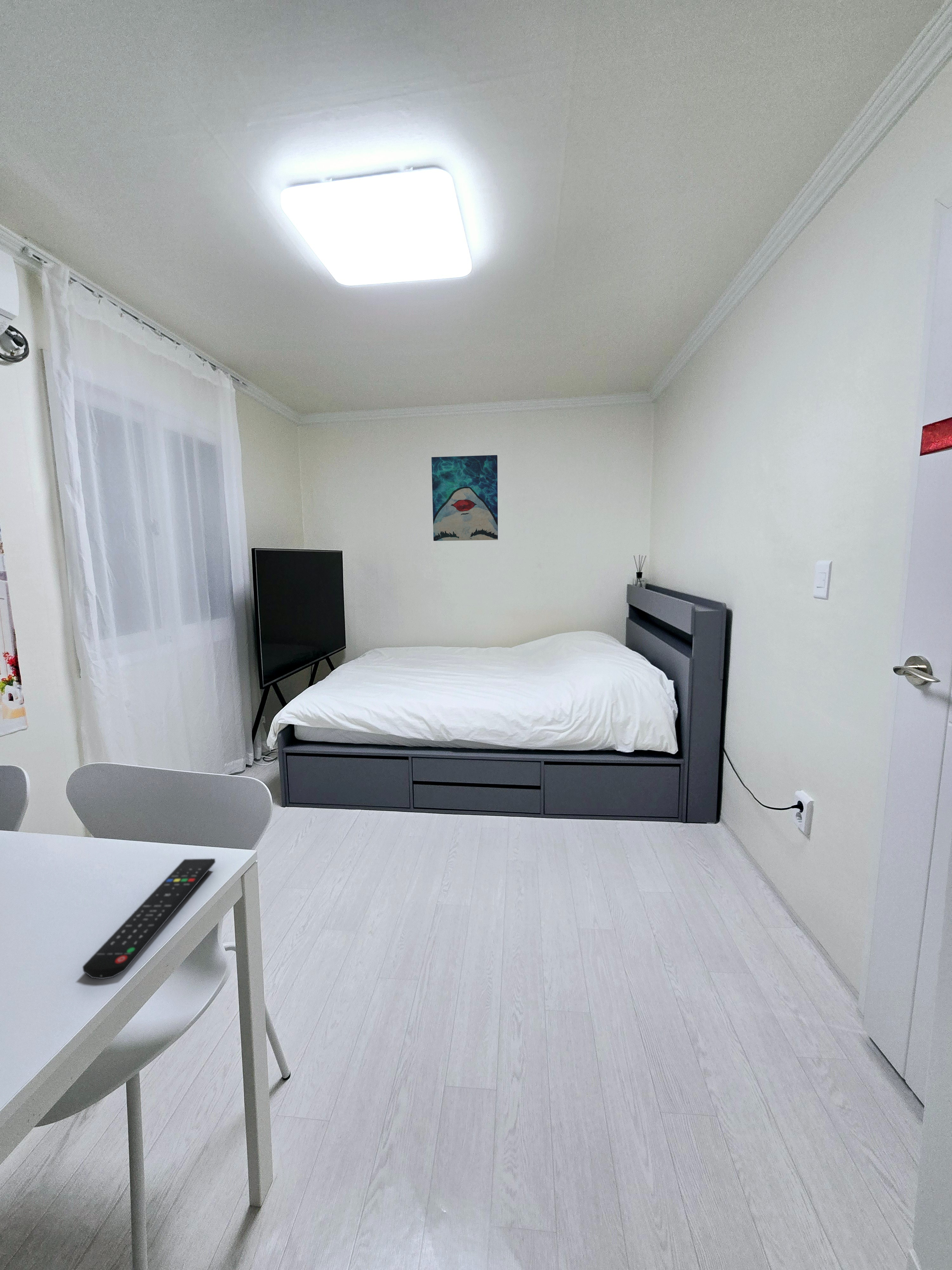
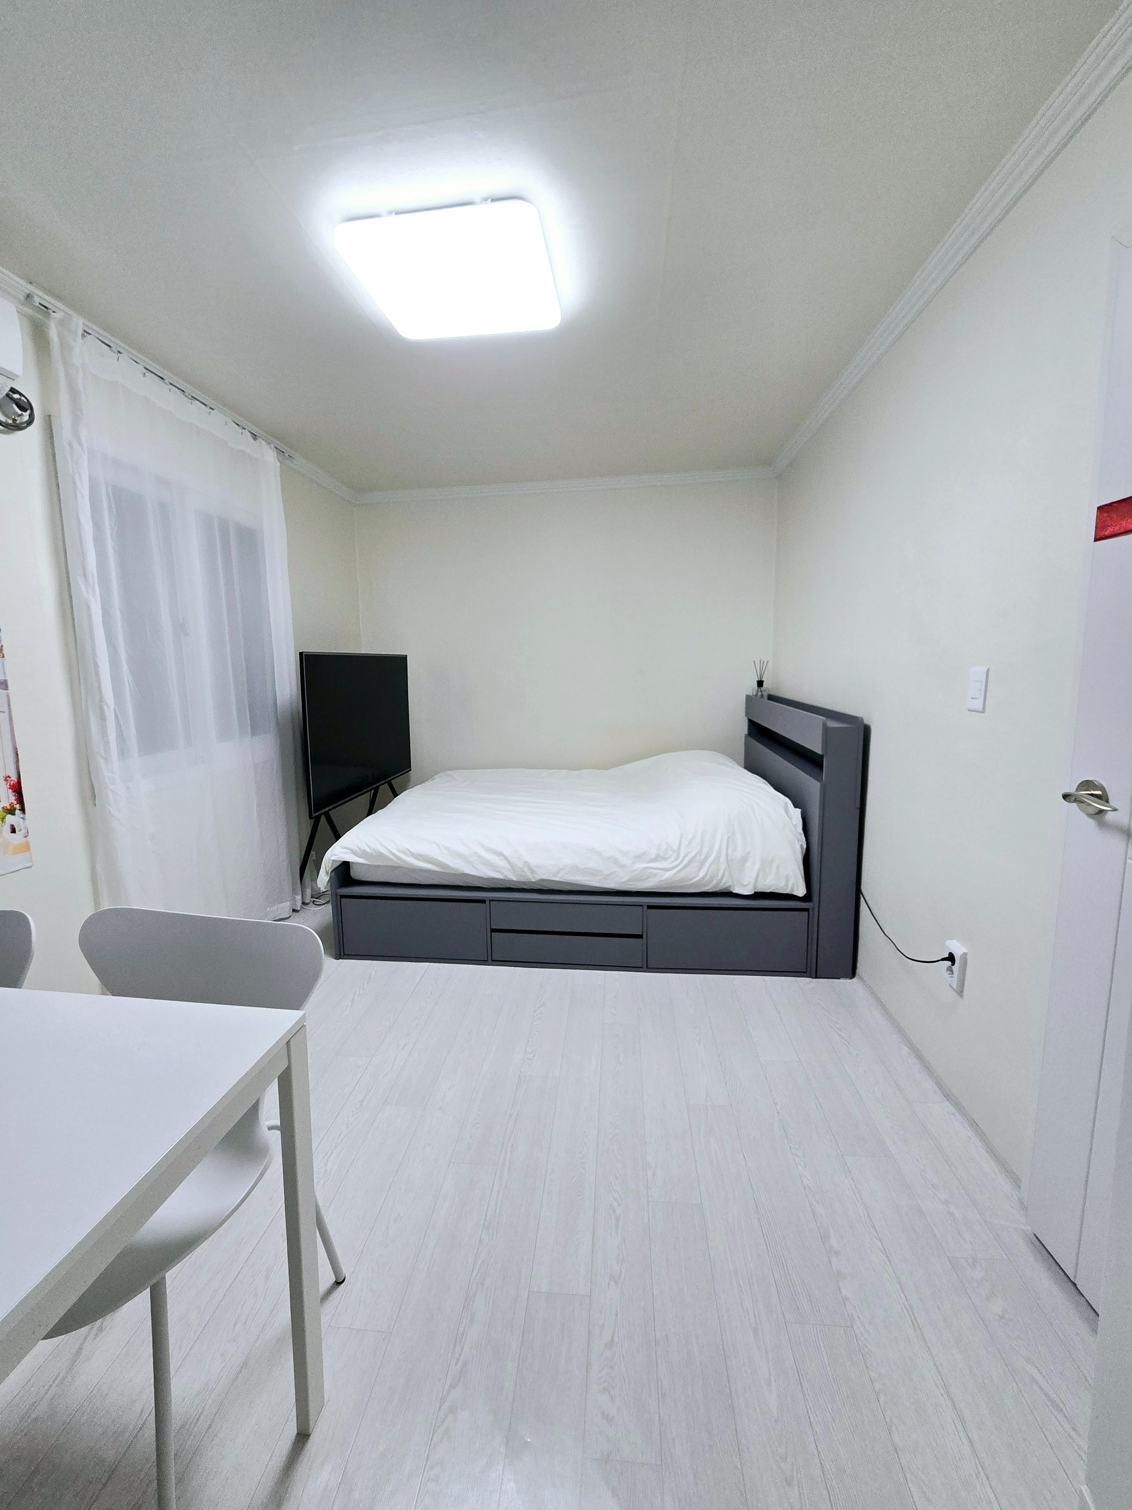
- remote control (158, 910)
- wall art (465, 499)
